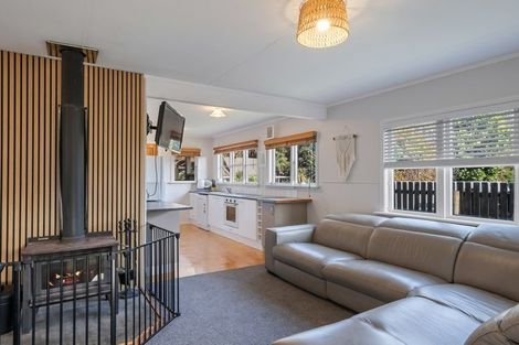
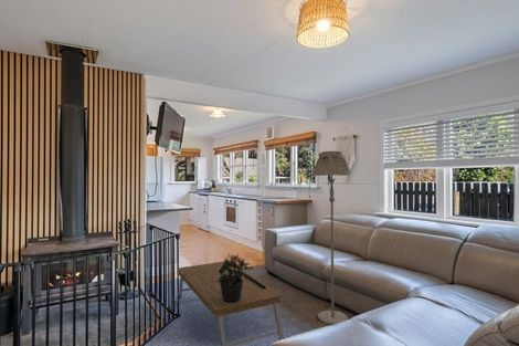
+ floor lamp (331, 234)
+ potted plant (233, 273)
+ coffee table (221, 297)
